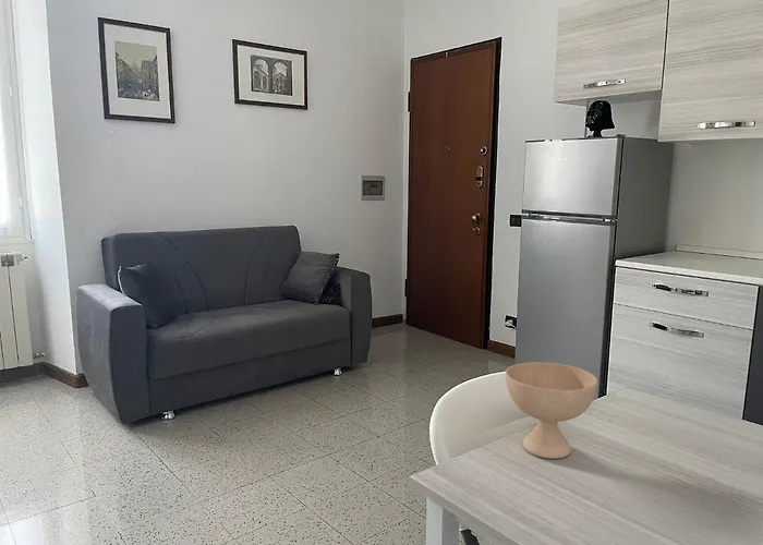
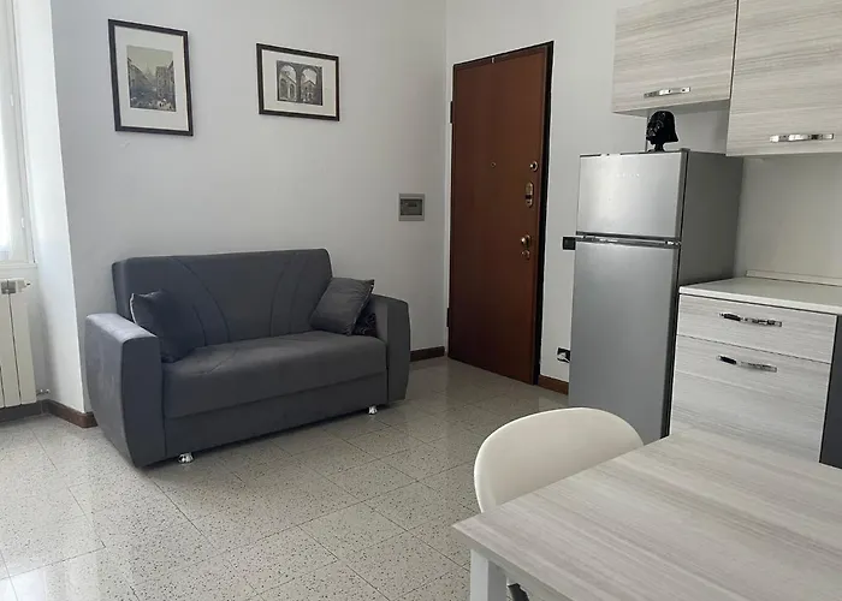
- bowl (548, 412)
